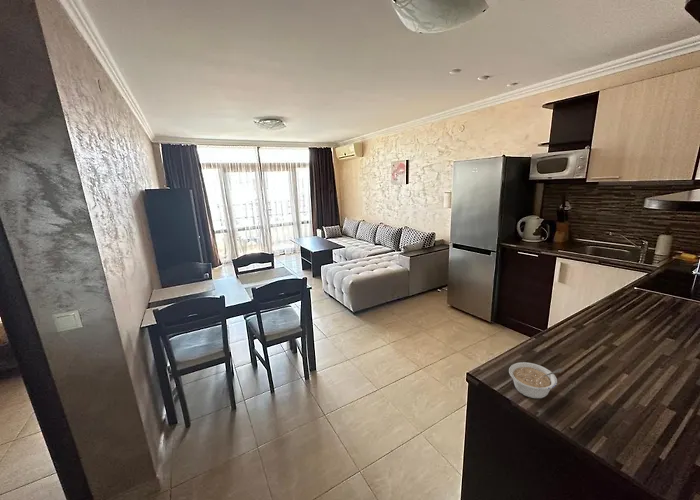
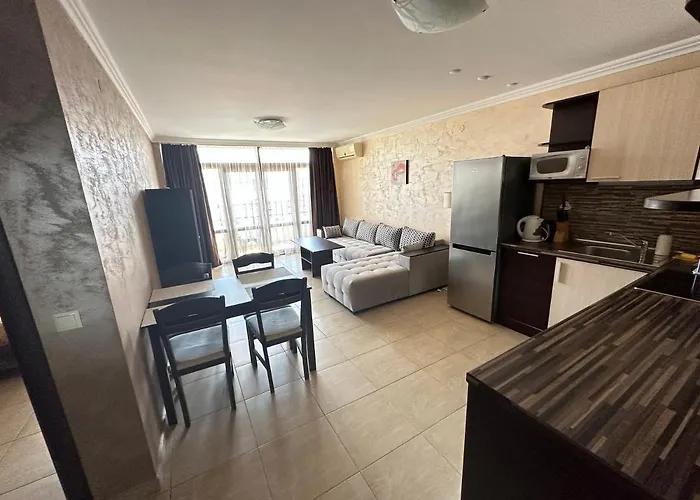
- legume (532, 379)
